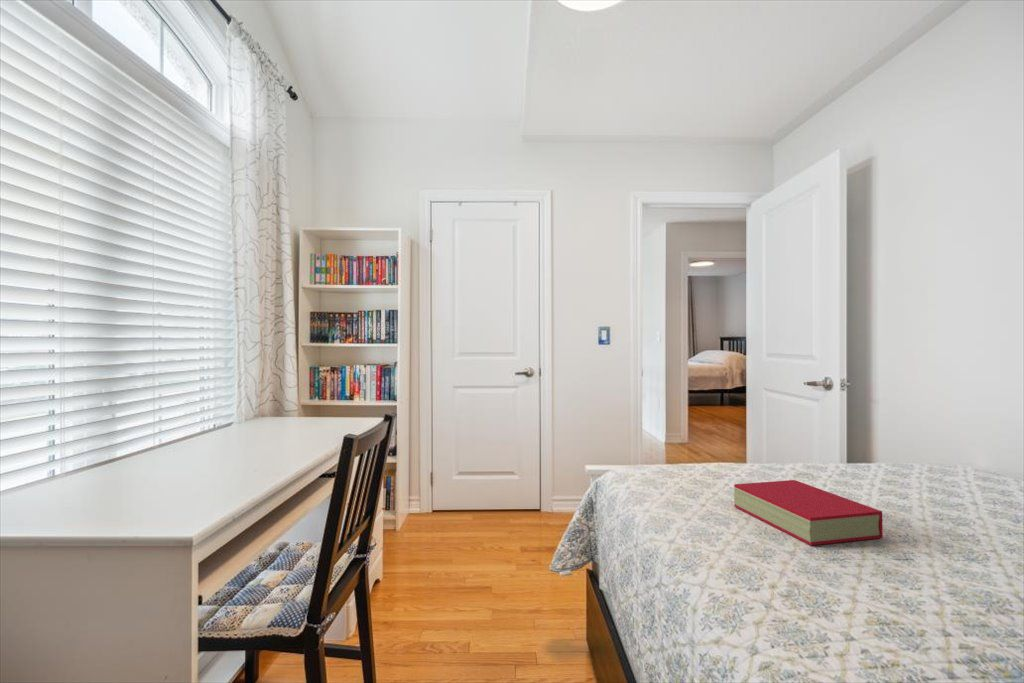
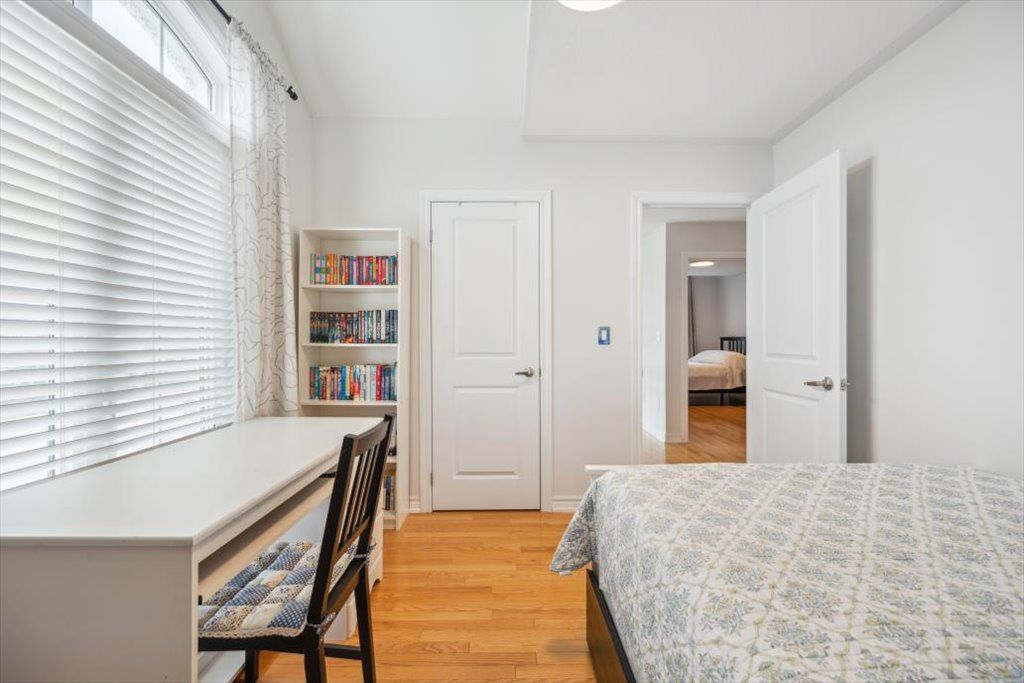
- book (801, 508)
